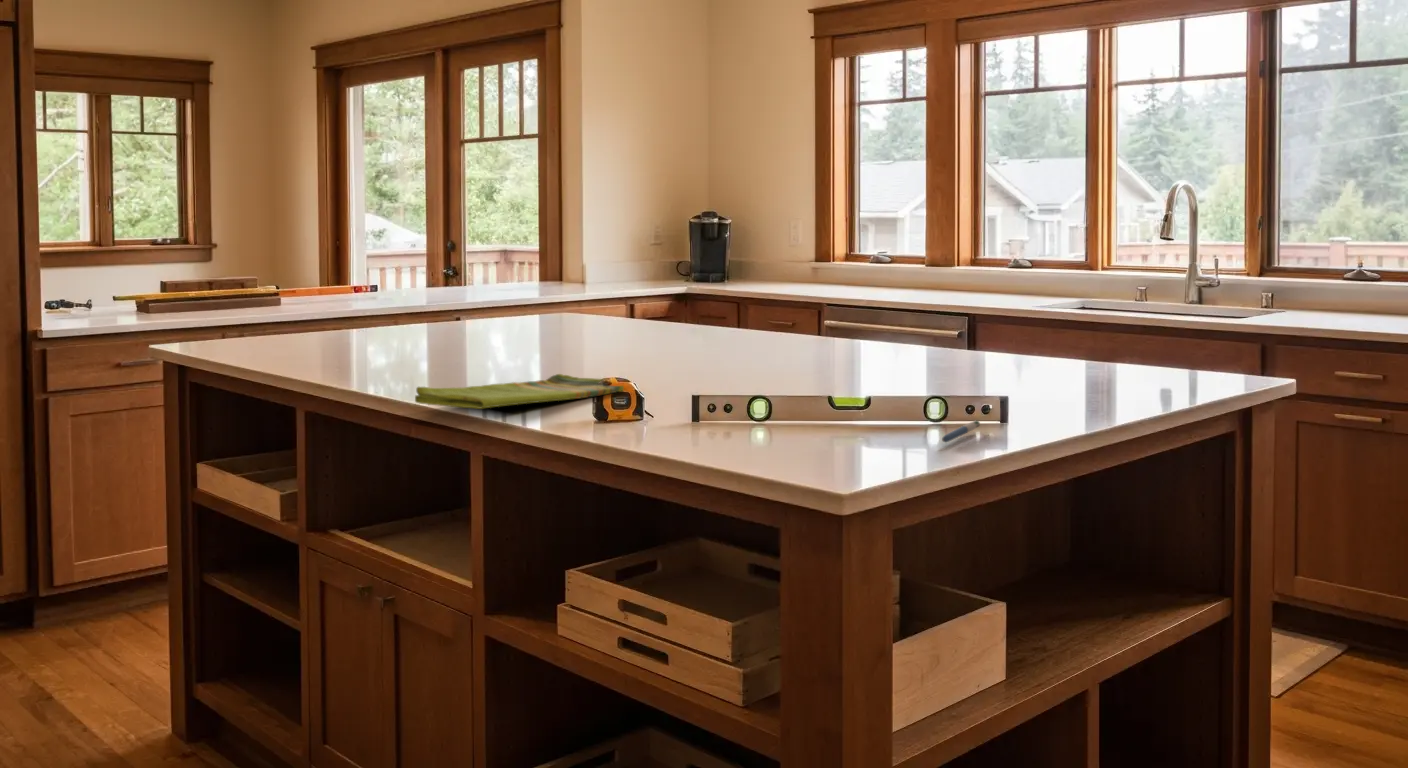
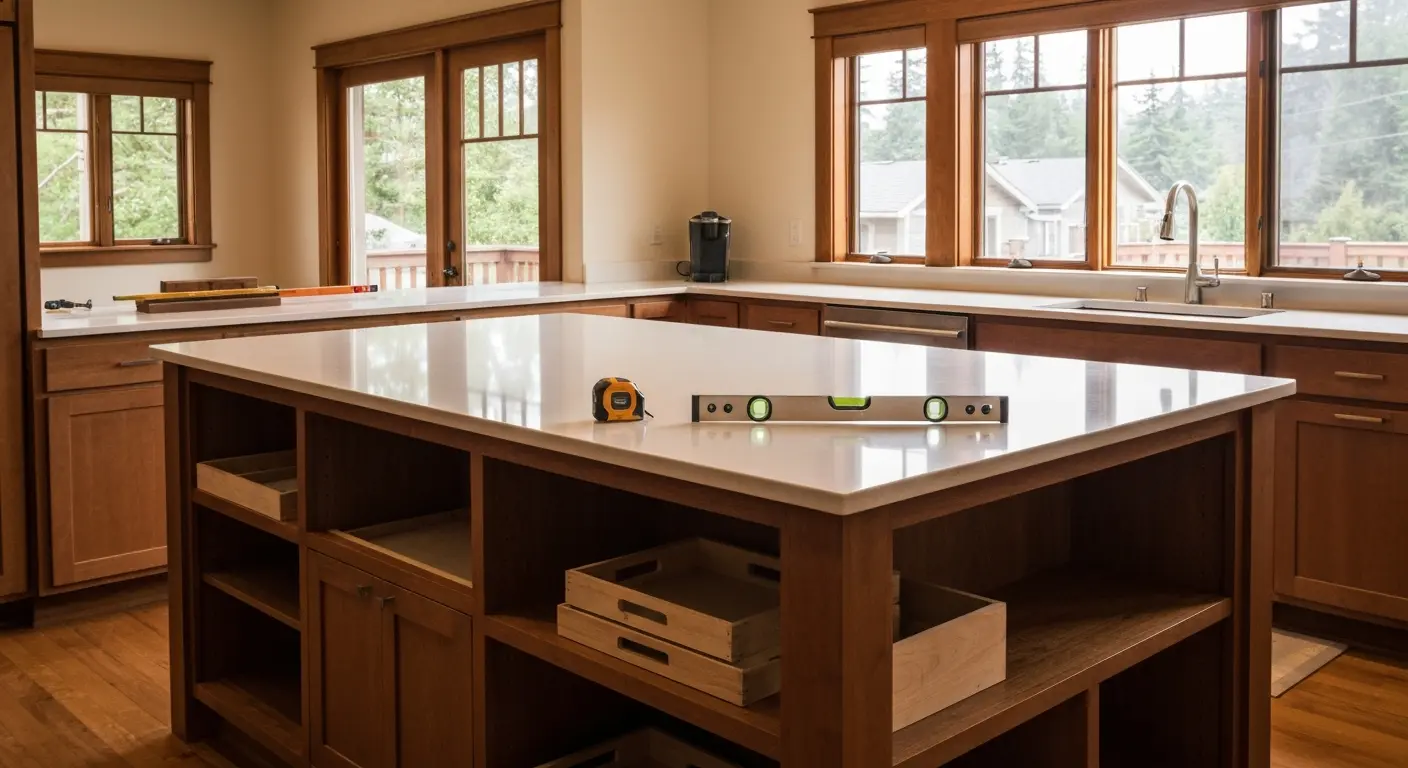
- pen (959, 431)
- dish towel (524, 390)
